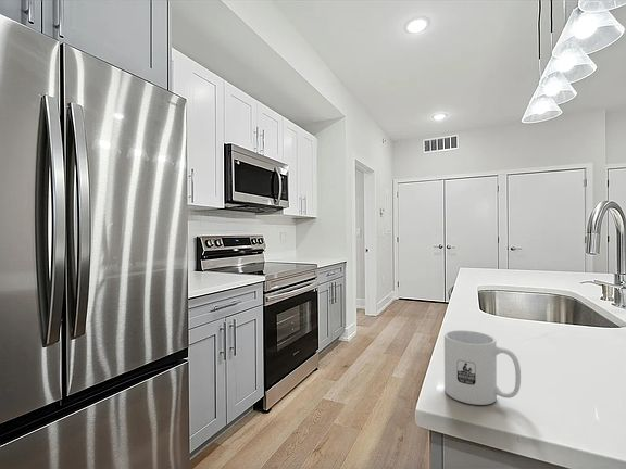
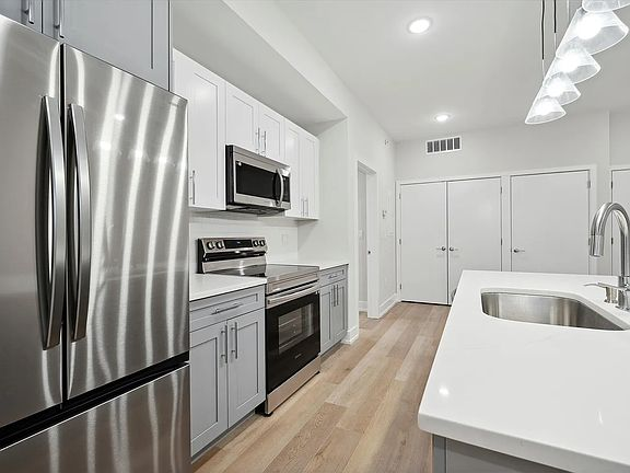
- mug (480, 367)
